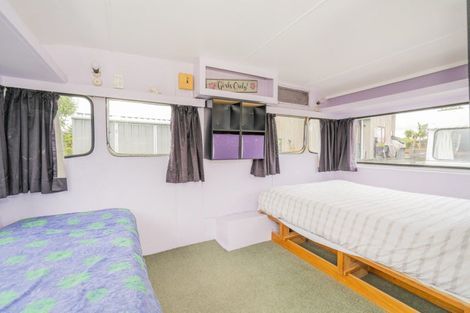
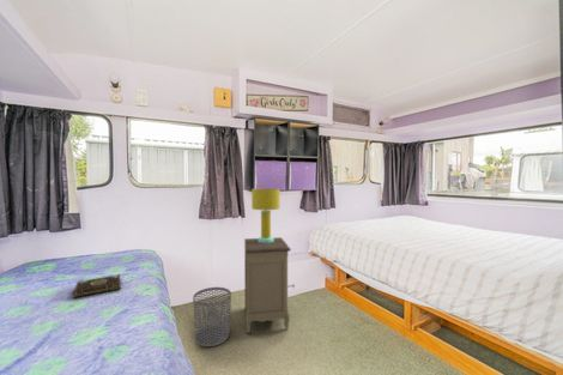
+ nightstand (268, 280)
+ table lamp (265, 214)
+ waste bin (212, 315)
+ book (98, 285)
